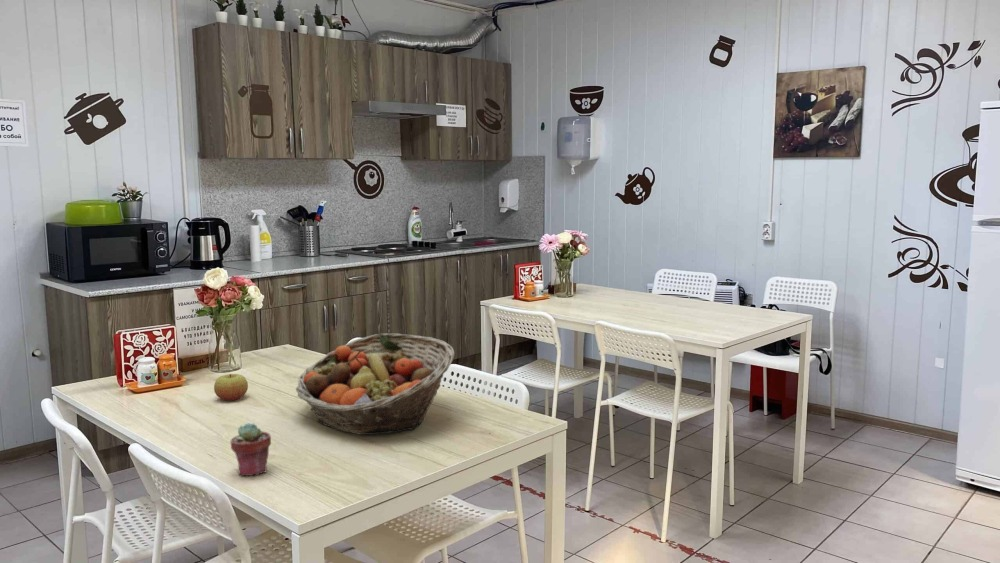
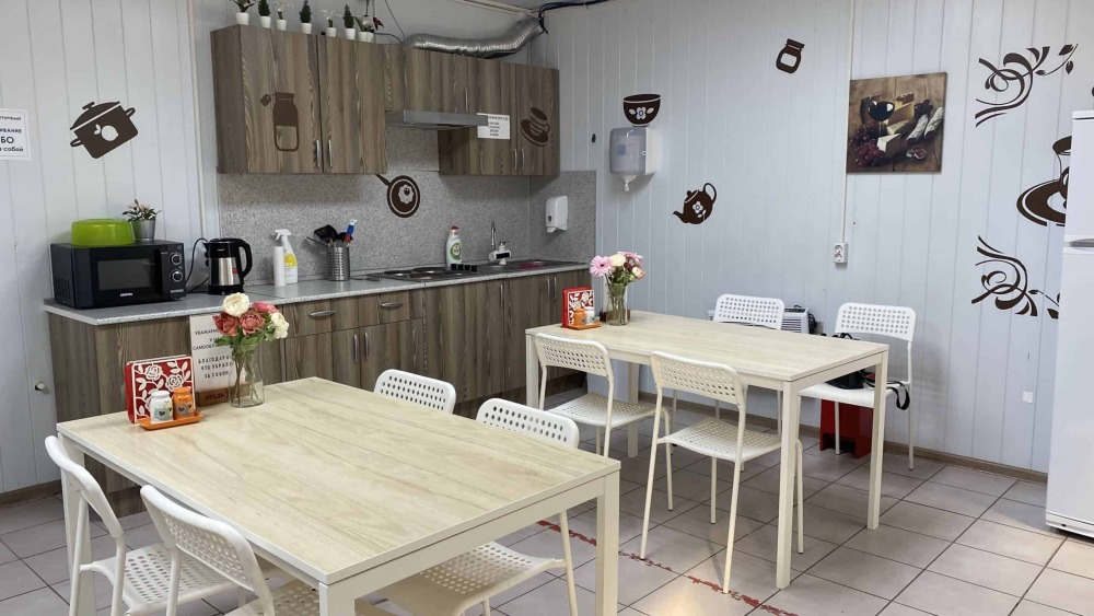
- potted succulent (251, 447)
- fruit basket (375, 381)
- apple (230, 386)
